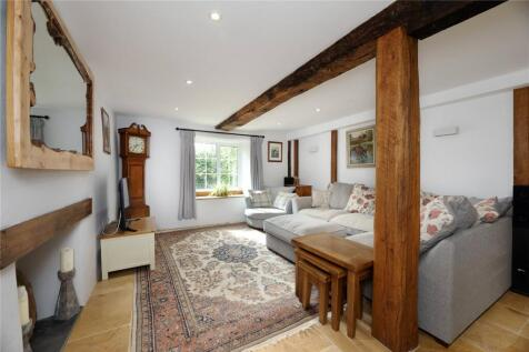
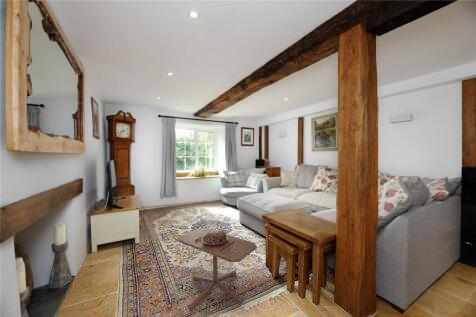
+ side table (215, 261)
